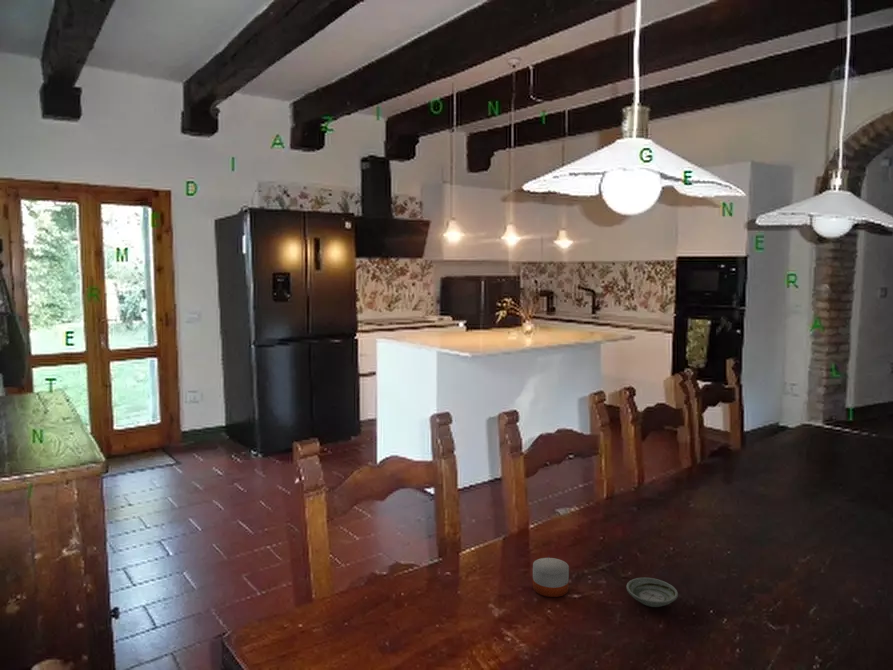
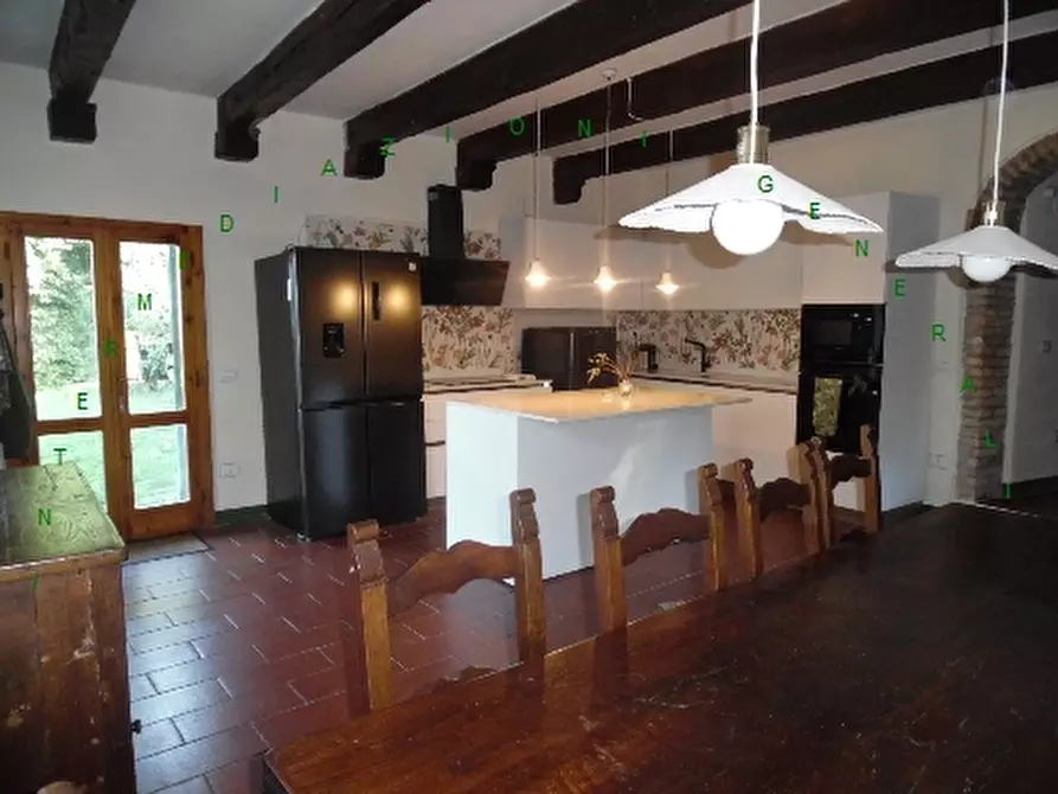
- candle (550, 564)
- saucer (651, 594)
